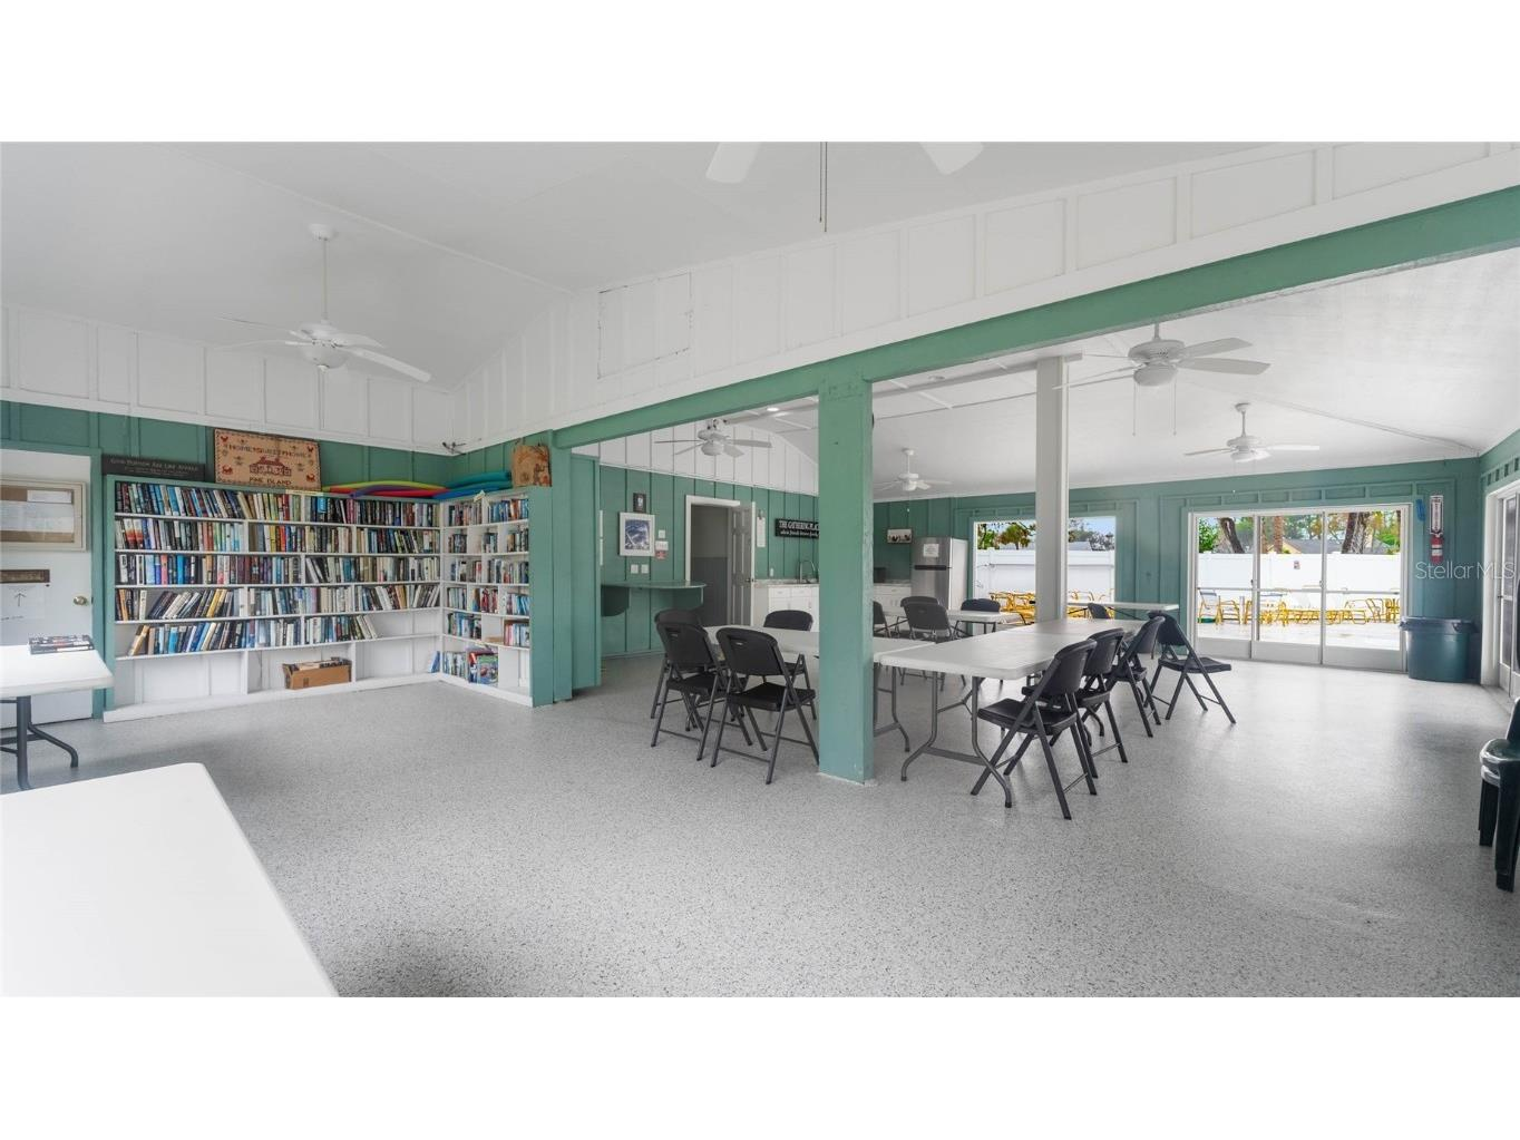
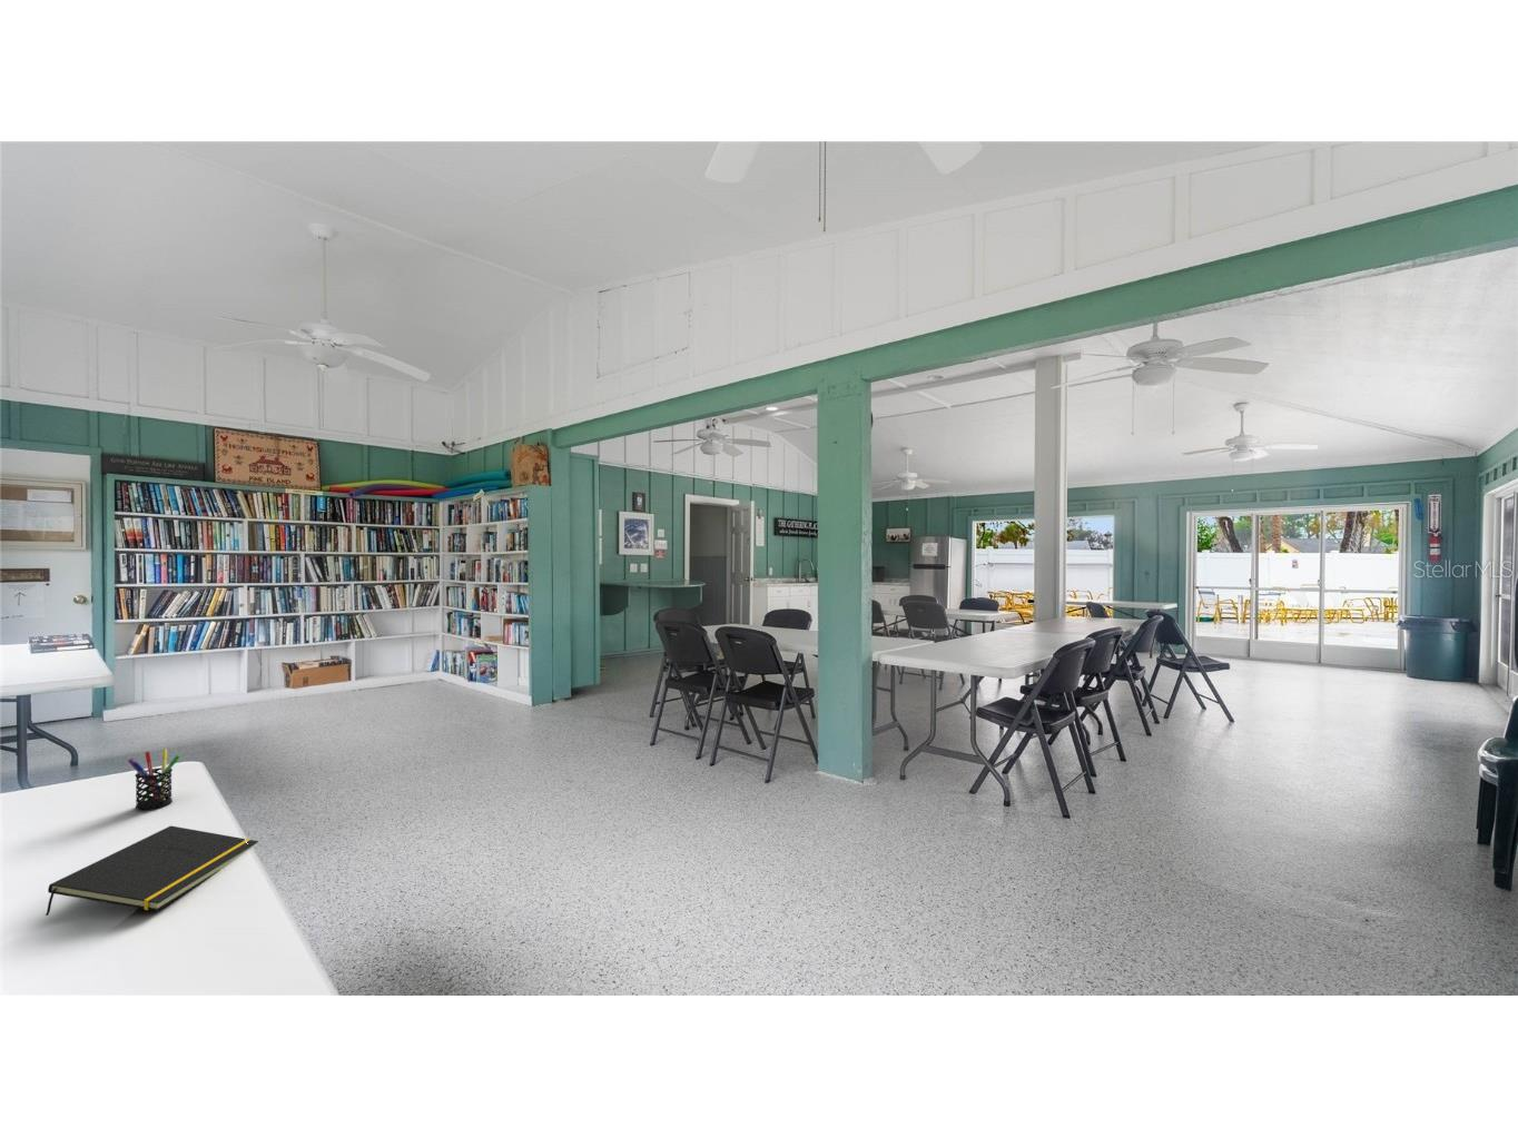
+ notepad (164, 863)
+ pen holder (157, 777)
